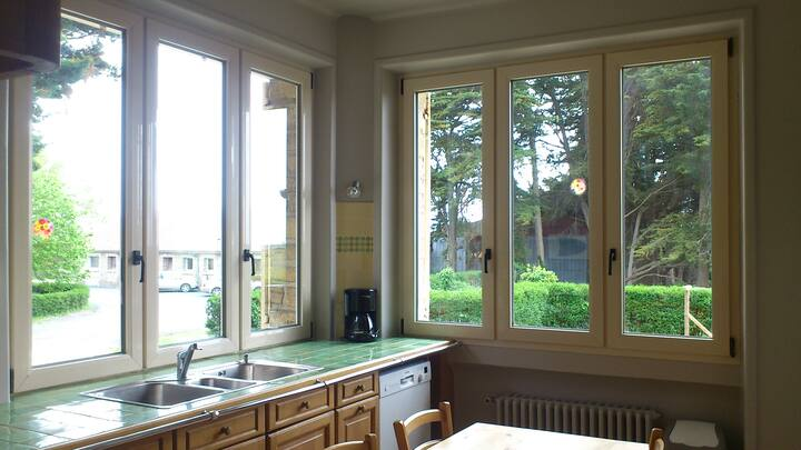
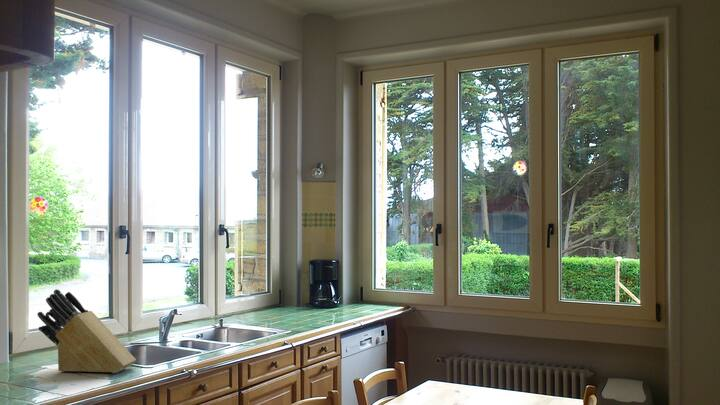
+ knife block (86, 329)
